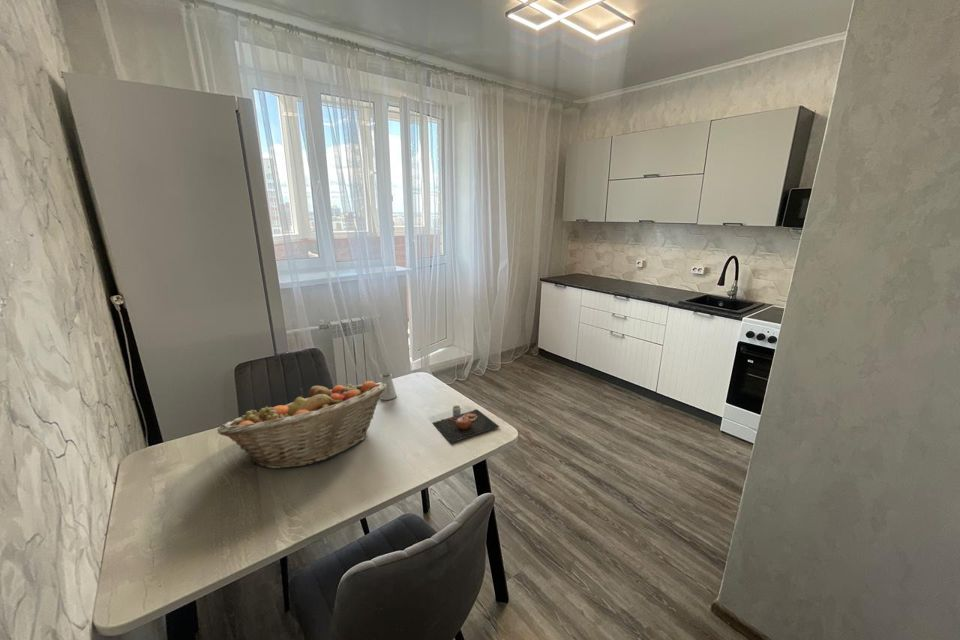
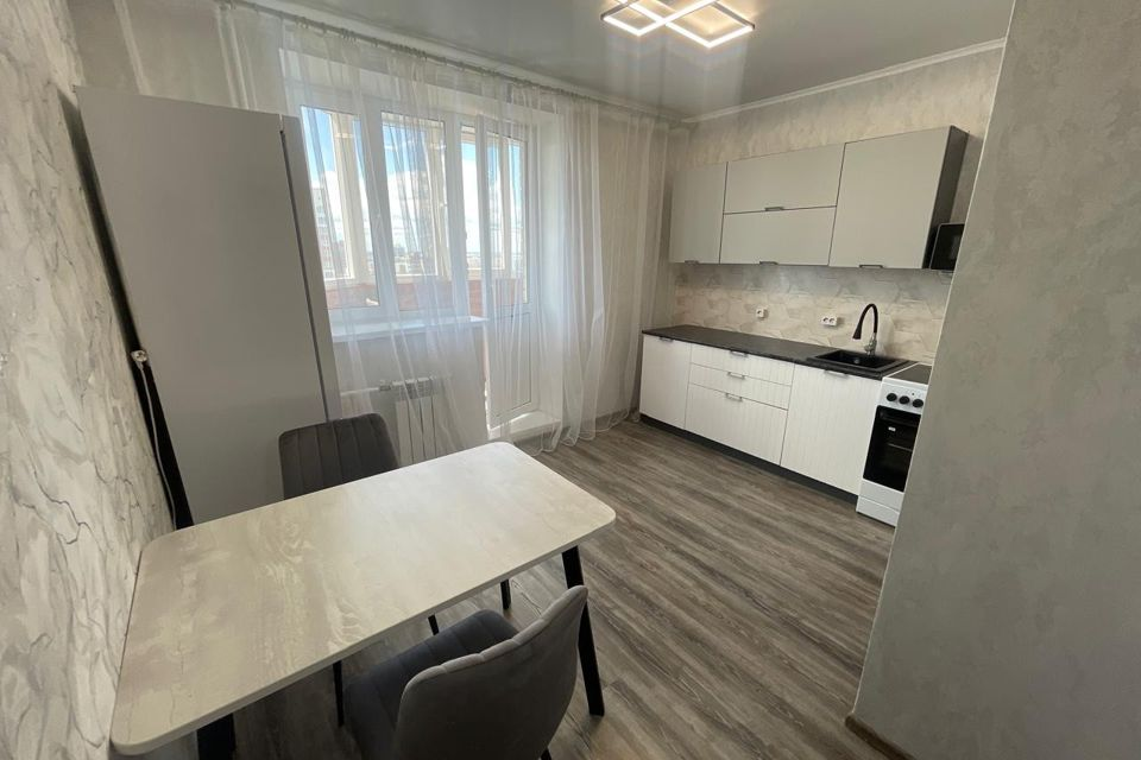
- saltshaker (386, 384)
- fruit basket (311, 415)
- teapot (462, 416)
